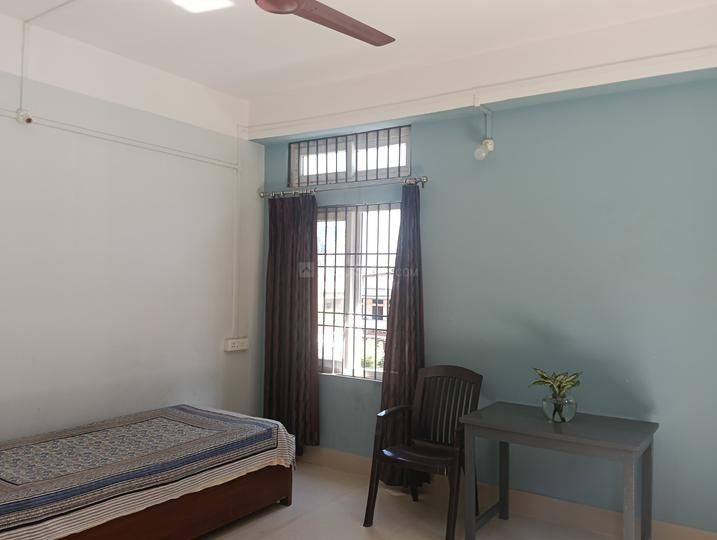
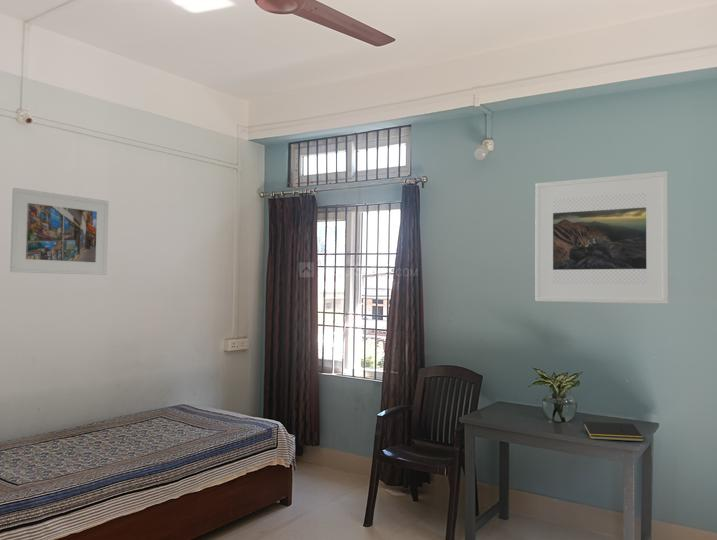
+ notepad (612, 431)
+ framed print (62, 234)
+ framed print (597, 239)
